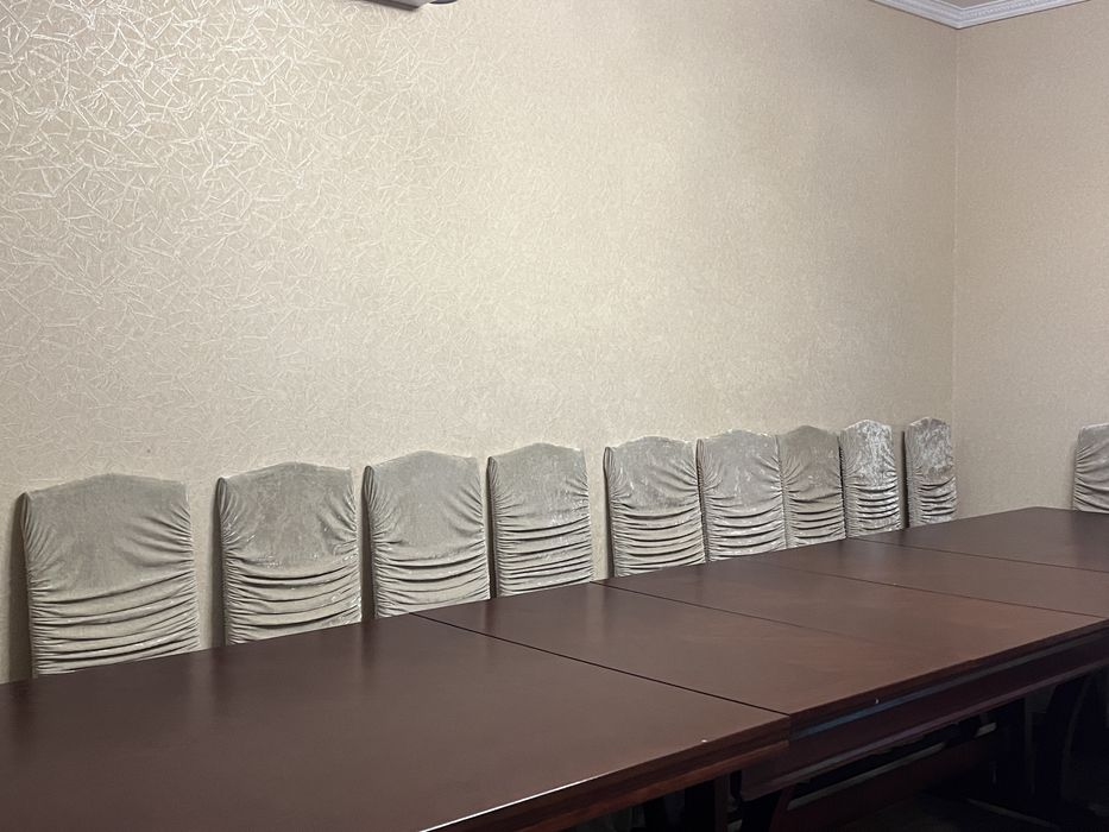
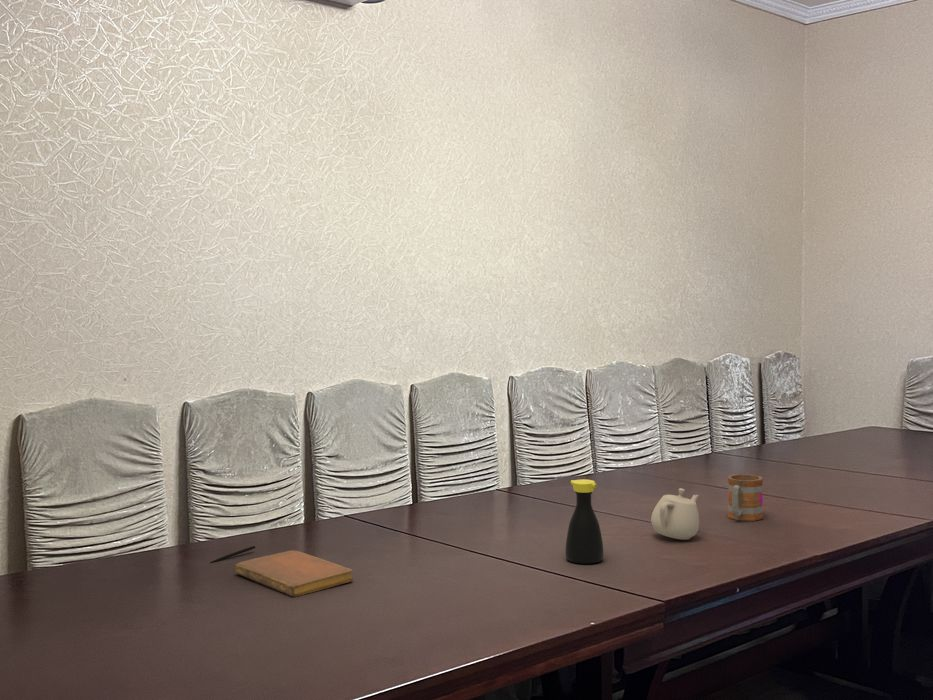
+ pen (232, 554)
+ mug (742, 498)
+ notebook (293, 571)
+ teapot (677, 512)
+ bottle (584, 520)
